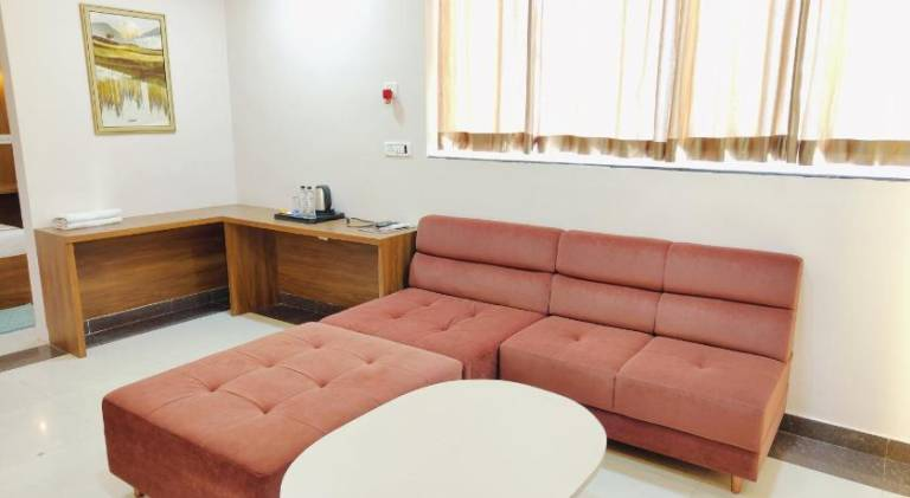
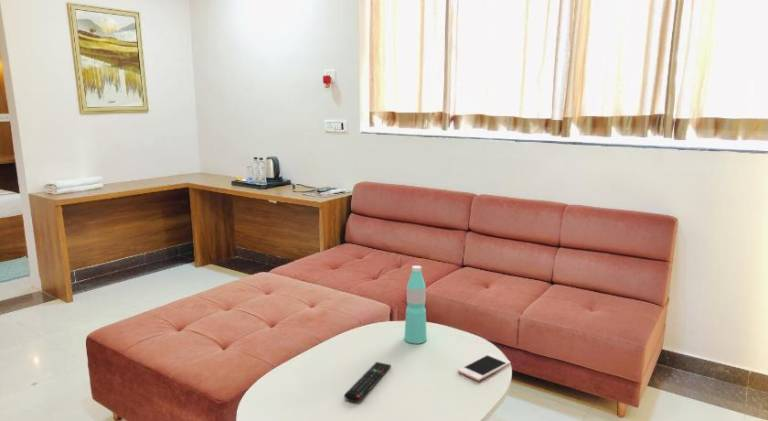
+ water bottle (416, 303)
+ remote control (368, 381)
+ cell phone (484, 366)
